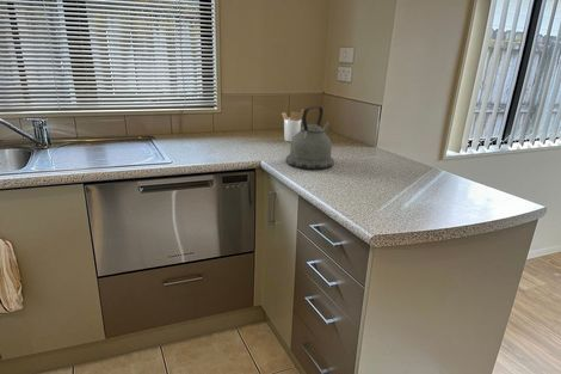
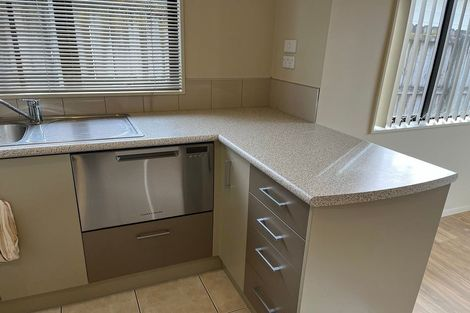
- kettle (312, 135)
- utensil holder (294, 124)
